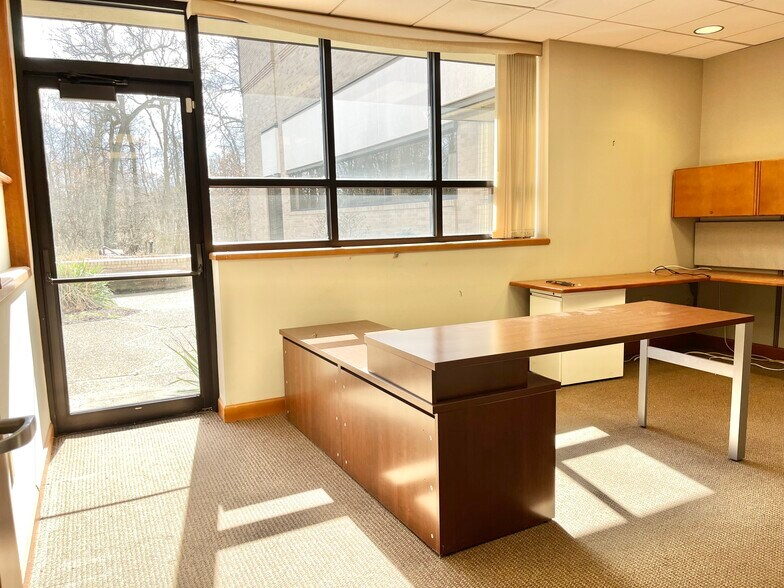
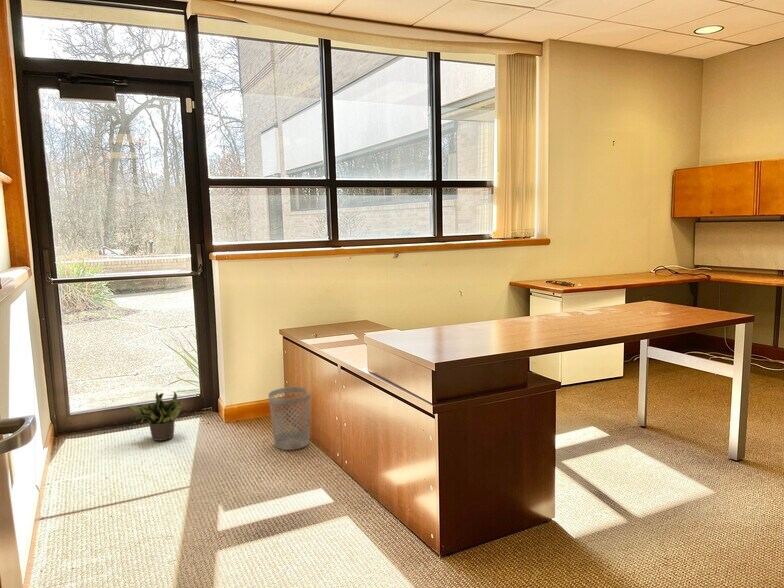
+ potted plant (155, 414)
+ wastebasket (290, 418)
